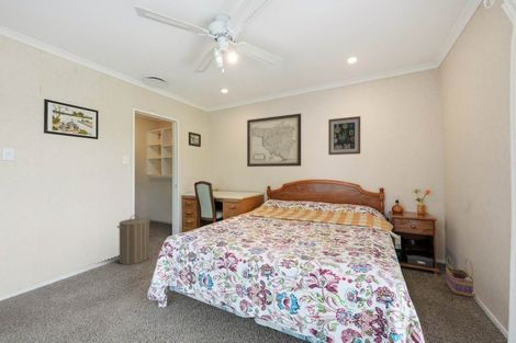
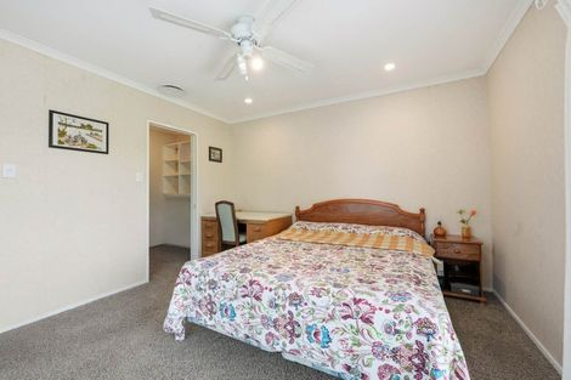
- laundry hamper (134, 237)
- basket (459, 273)
- wall art (344, 136)
- wall art (272, 141)
